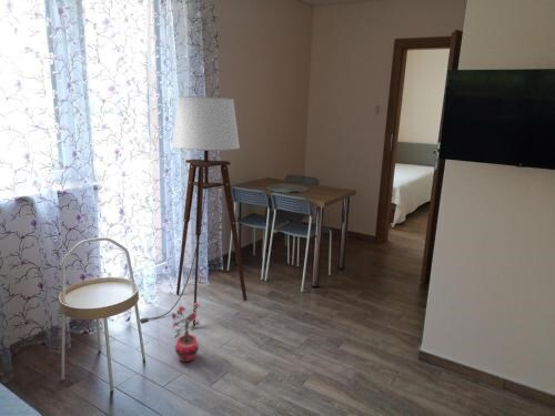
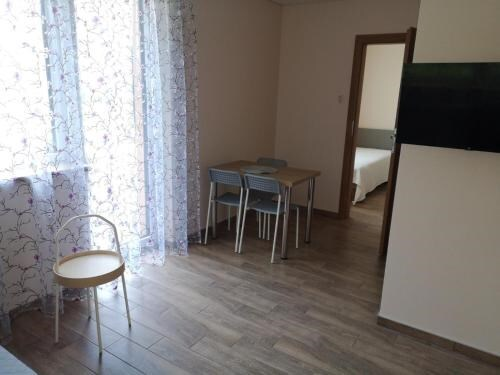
- floor lamp (190, 210)
- potted plant (186, 332)
